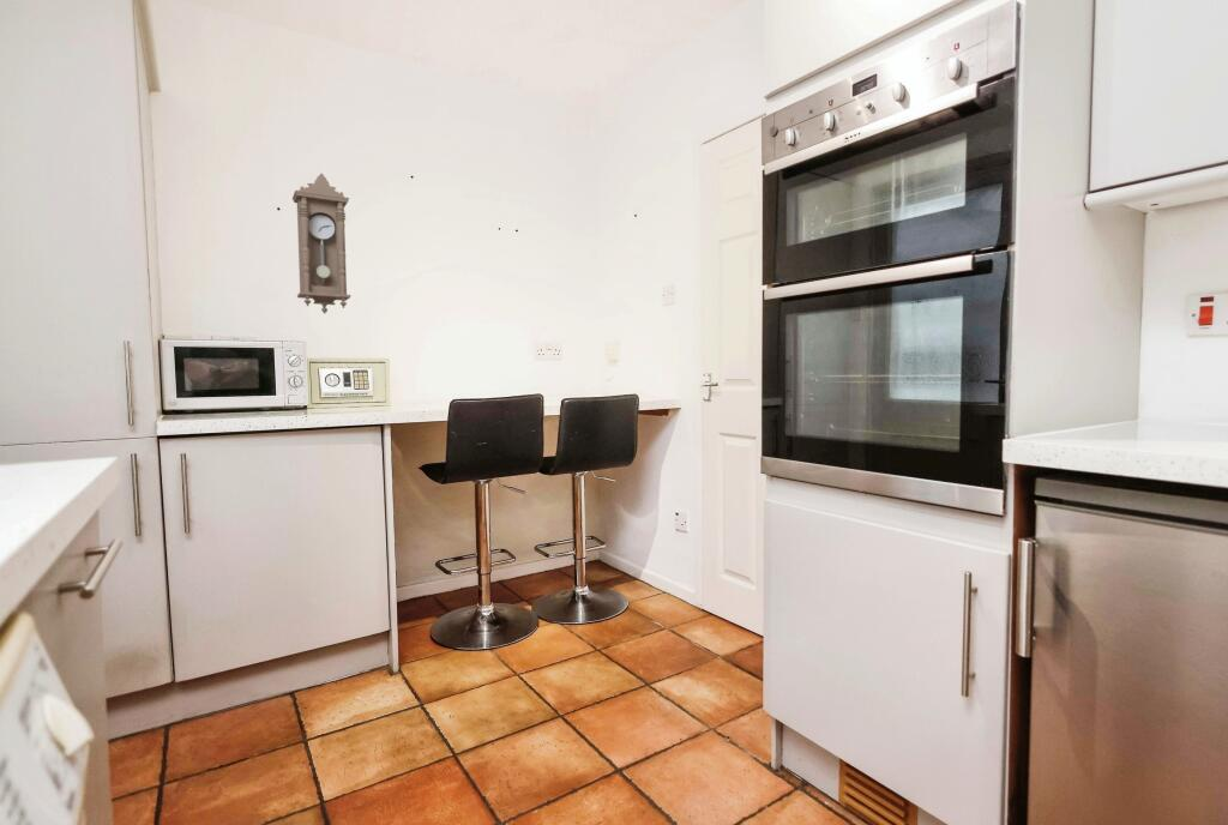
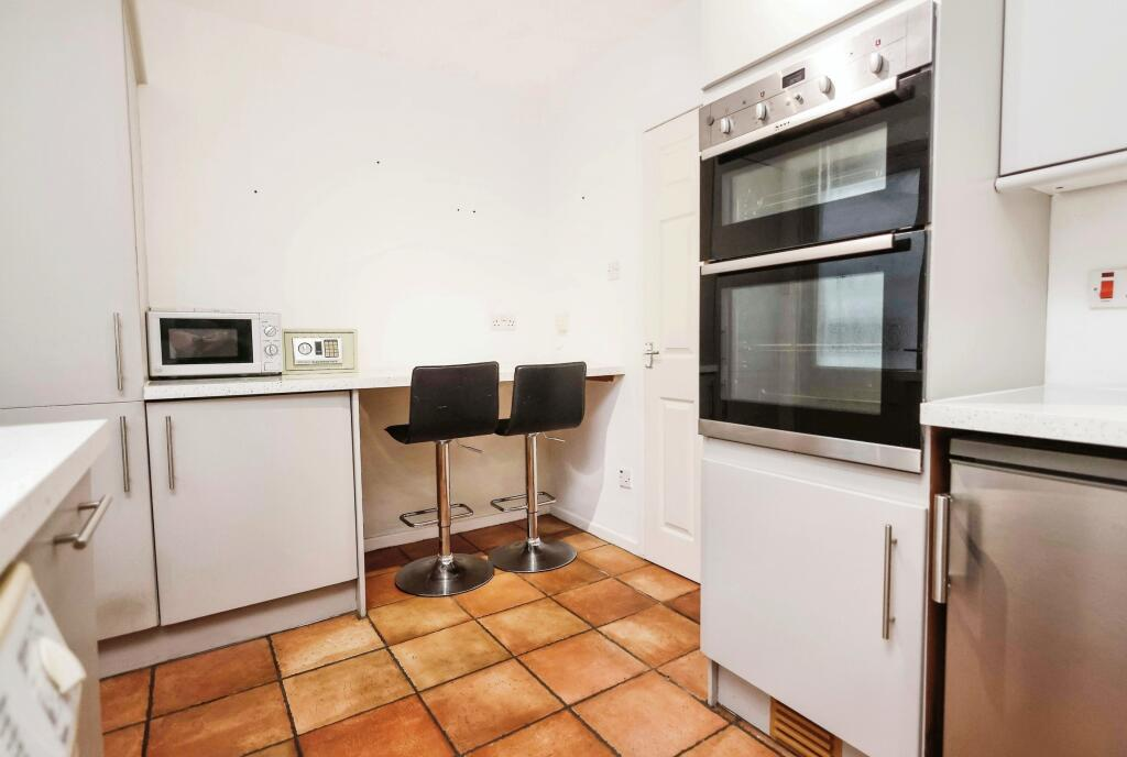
- pendulum clock (321, 245)
